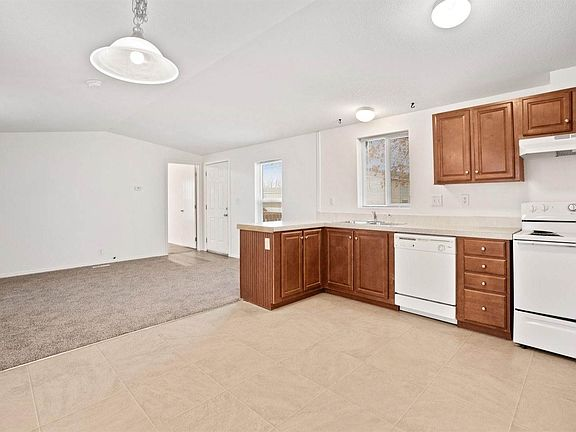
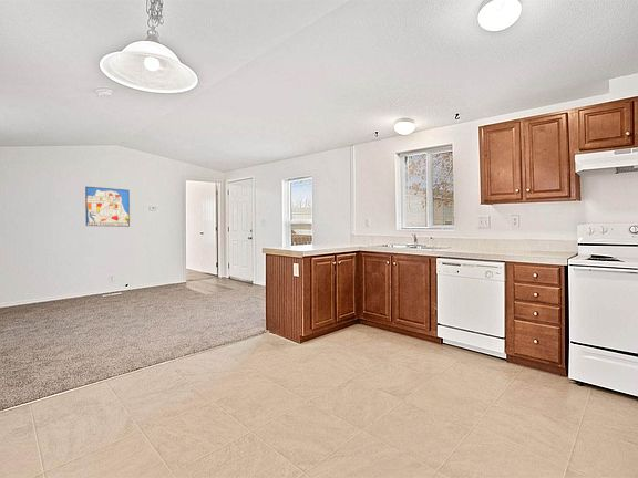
+ wall art (107, 207)
